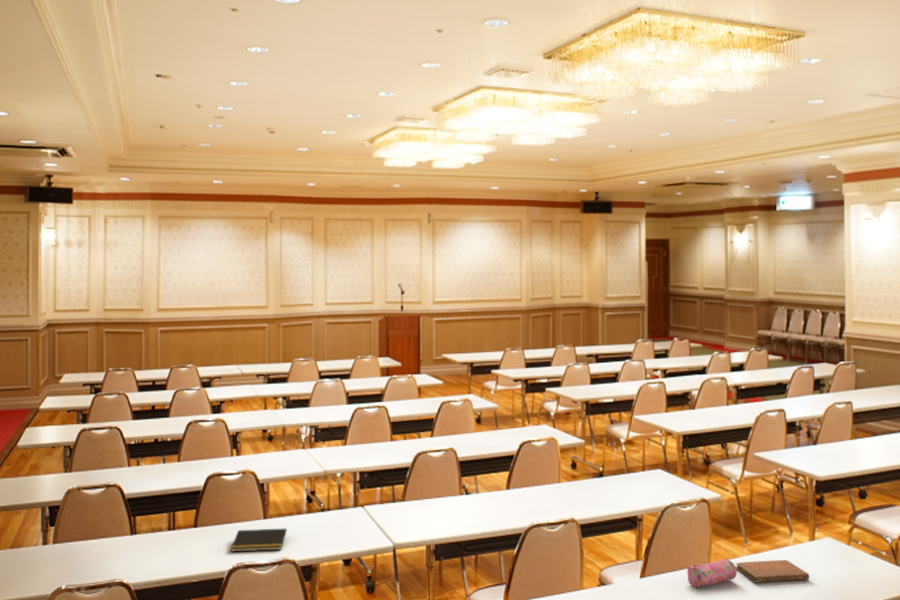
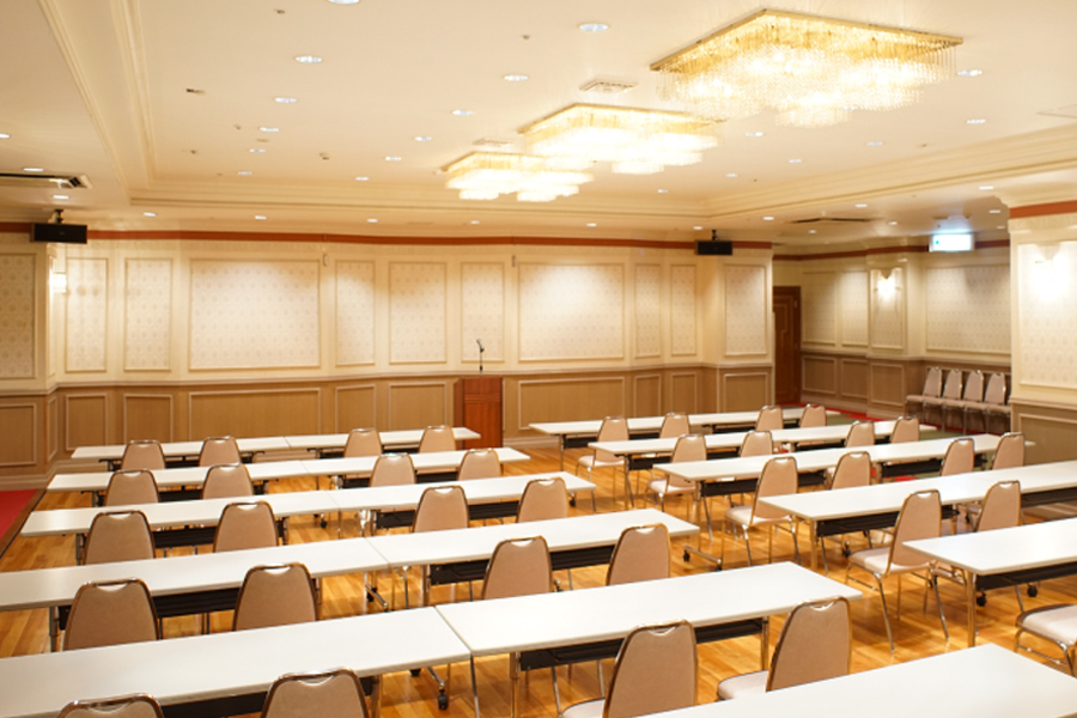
- notepad (259, 539)
- pencil case (711, 572)
- notebook (771, 571)
